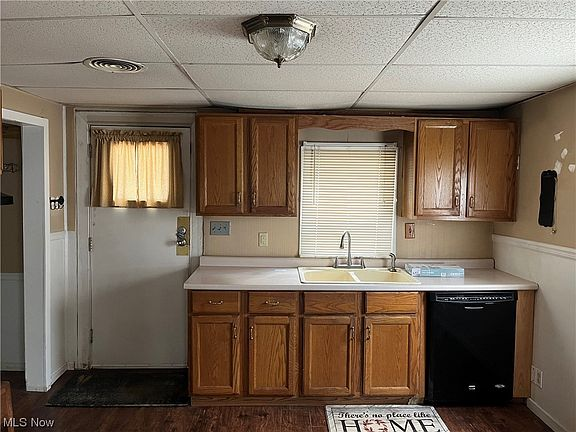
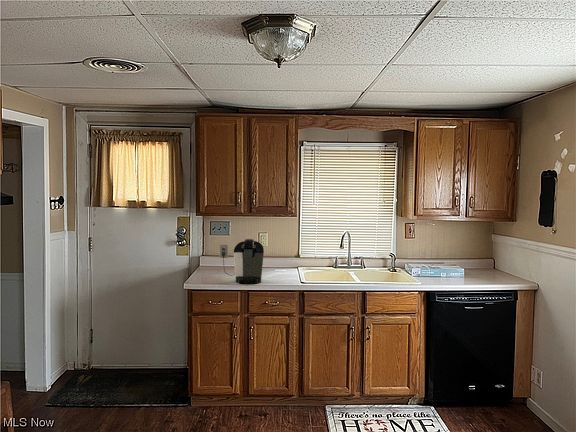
+ coffee maker (240, 260)
